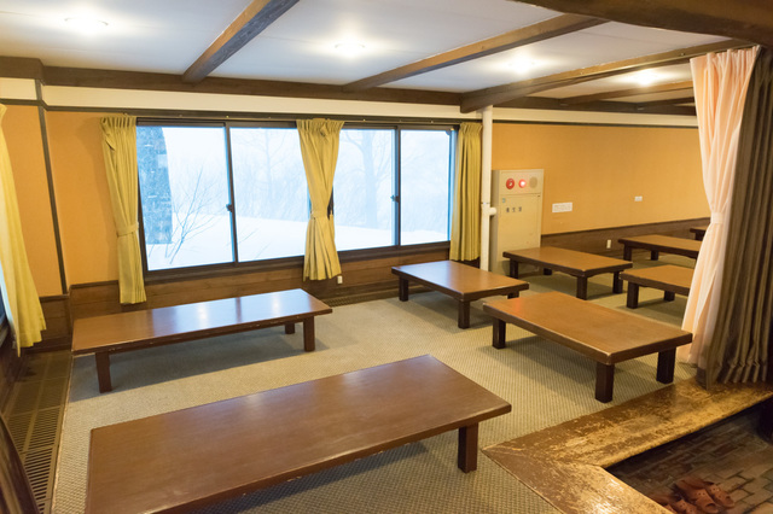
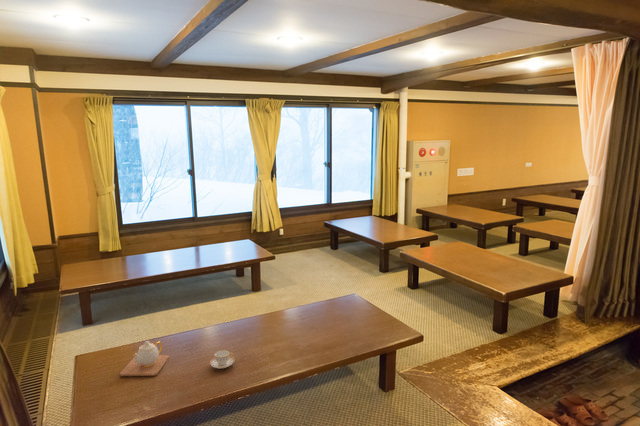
+ teacup (222, 359)
+ teapot (144, 353)
